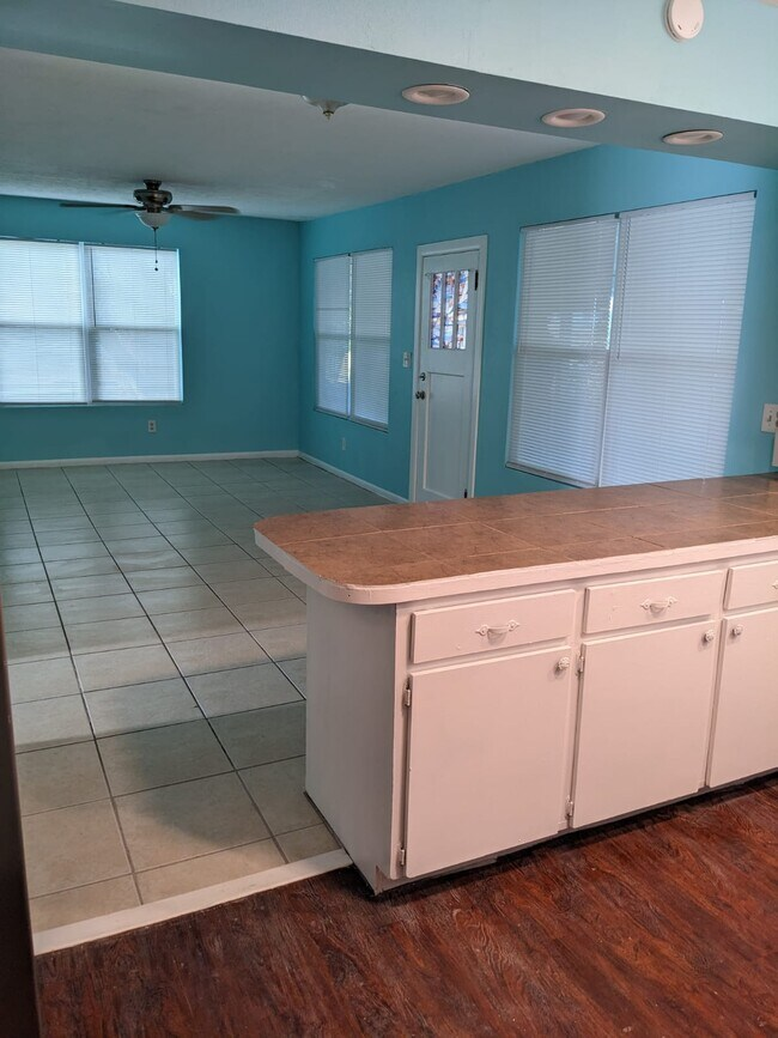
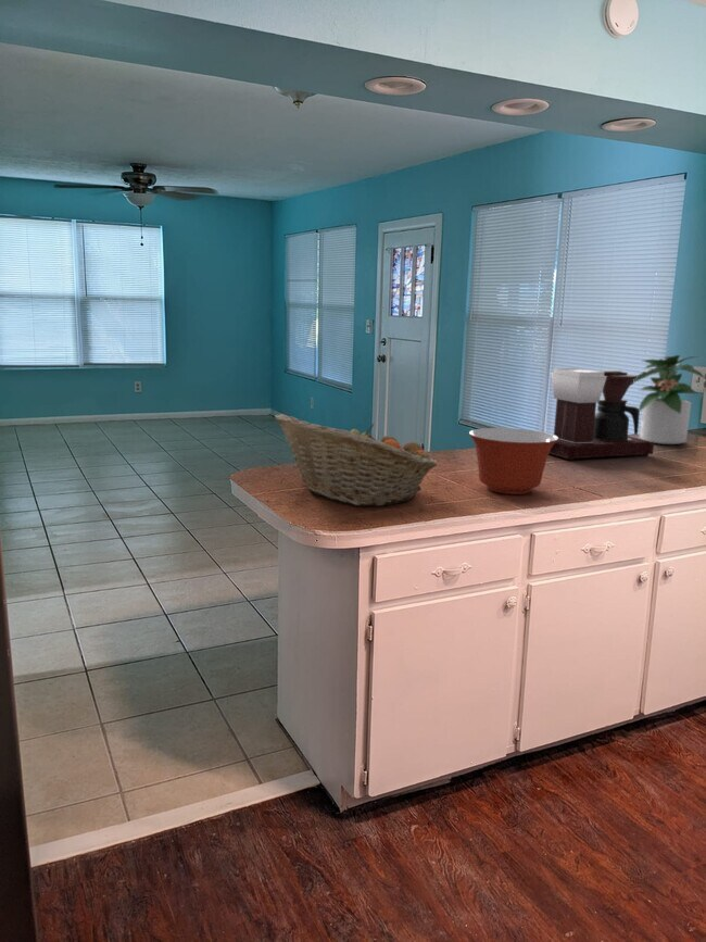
+ mixing bowl (510, 462)
+ potted plant (665, 397)
+ fruit basket (353, 453)
+ coffee maker (597, 412)
